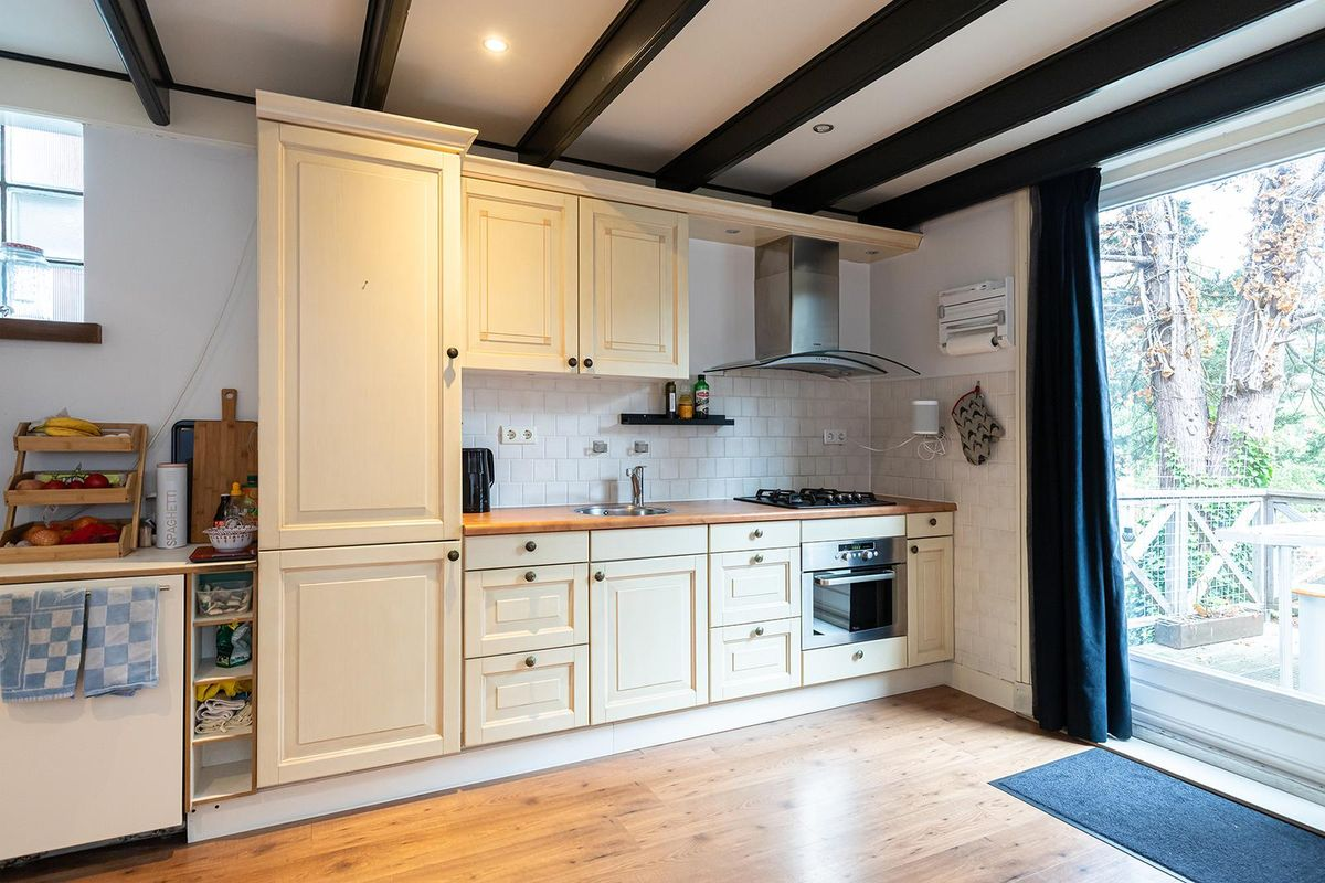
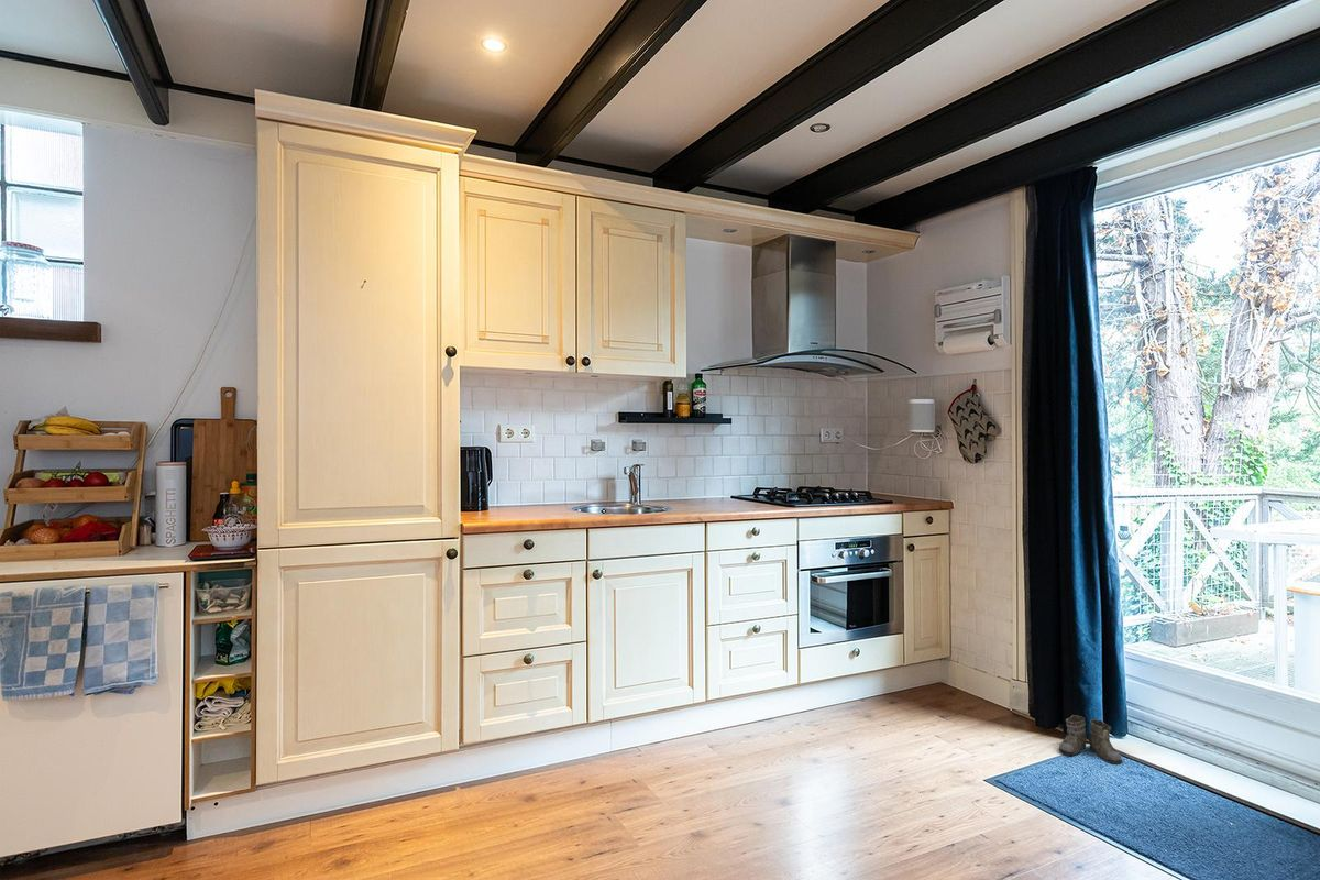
+ boots (1086, 737)
